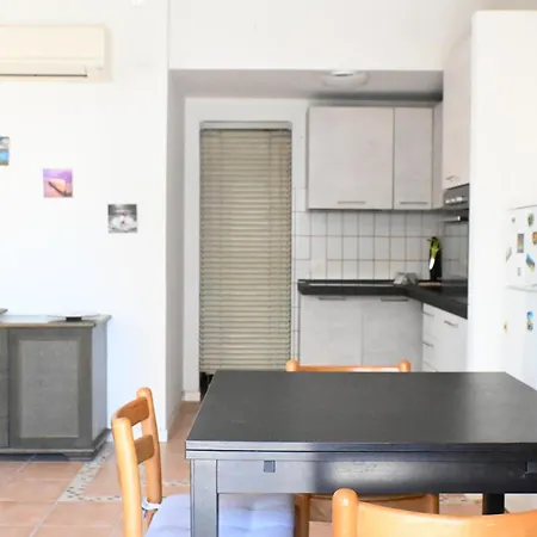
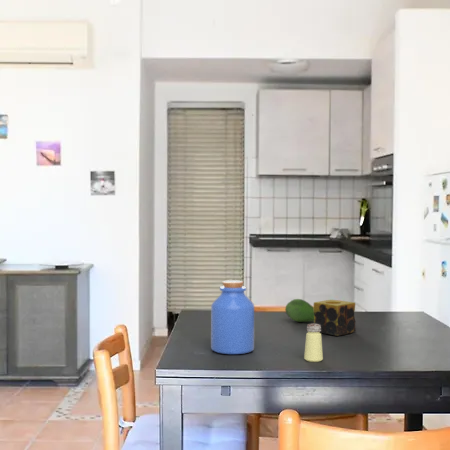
+ fruit (301, 310)
+ jar (232, 315)
+ candle (334, 317)
+ saltshaker (313, 342)
